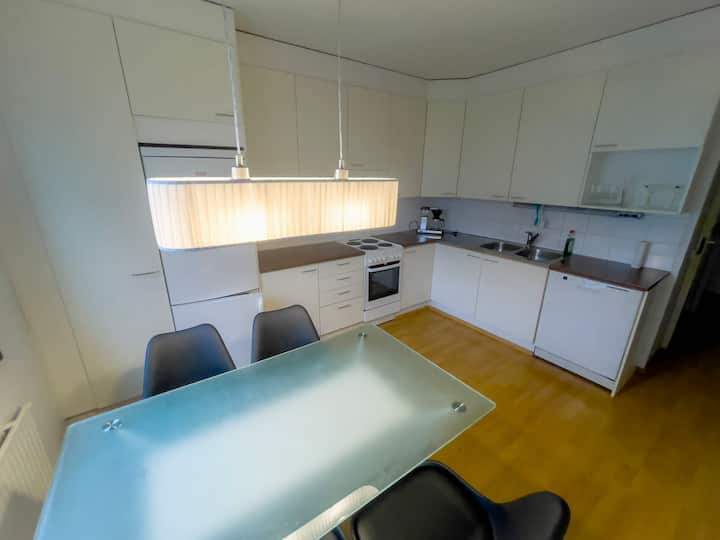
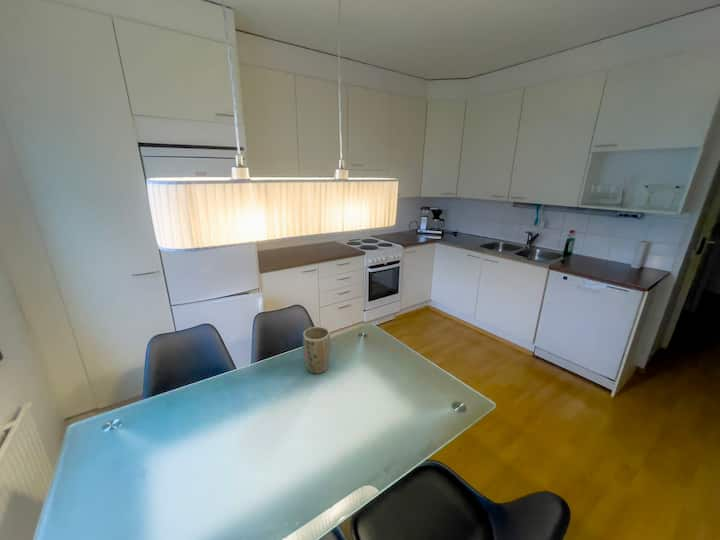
+ plant pot (316, 350)
